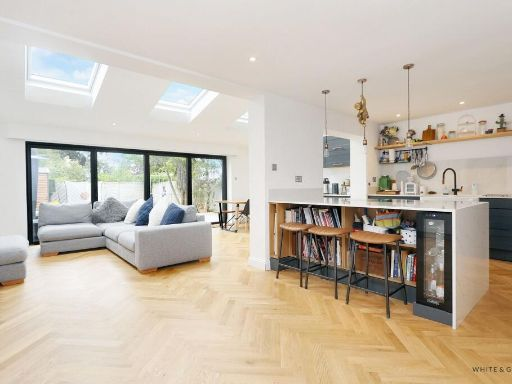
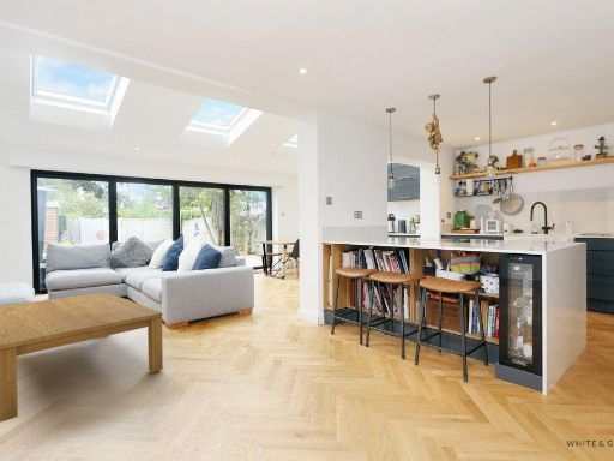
+ coffee table (68, 337)
